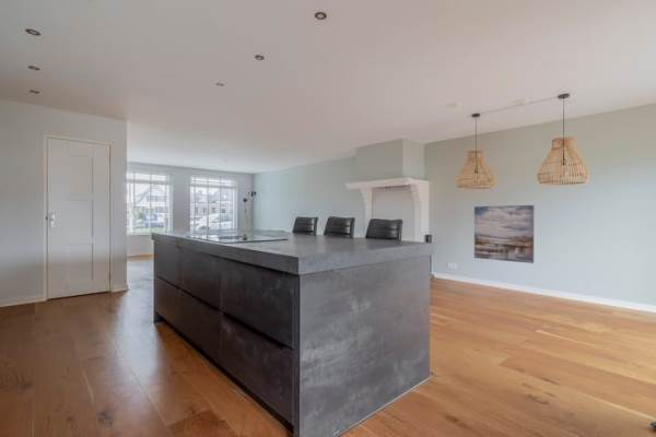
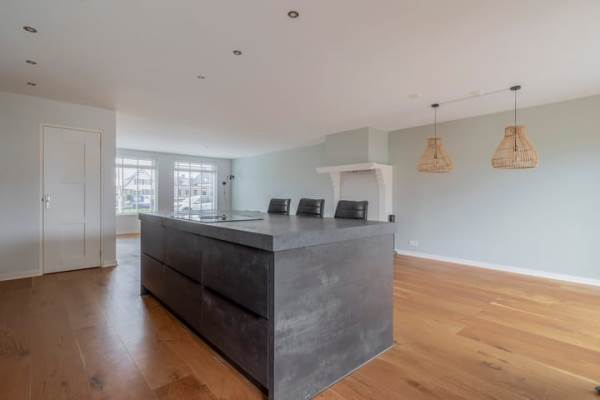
- wall art (502, 233)
